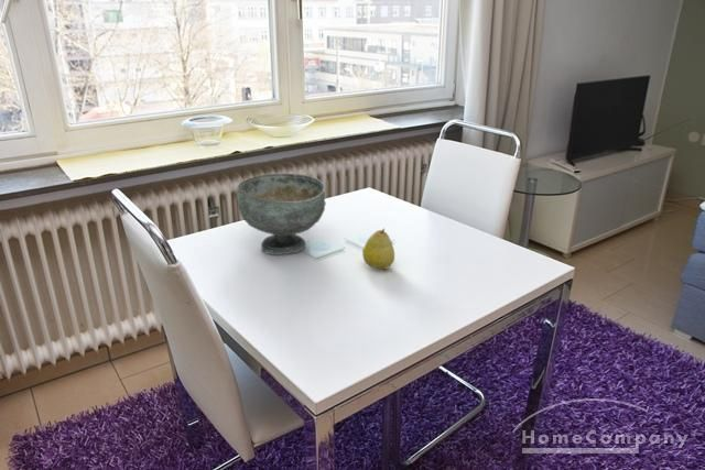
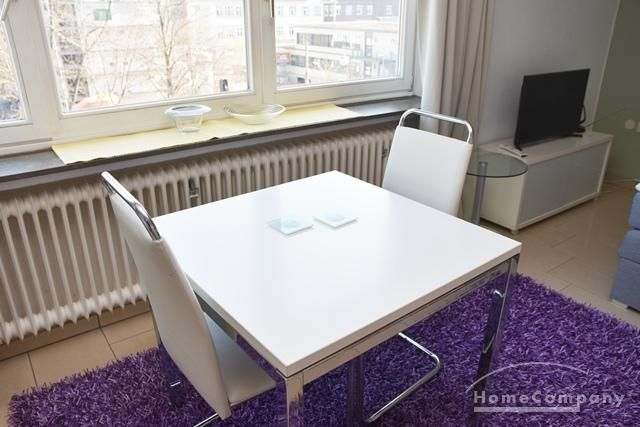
- decorative bowl (282, 216)
- fruit (378, 248)
